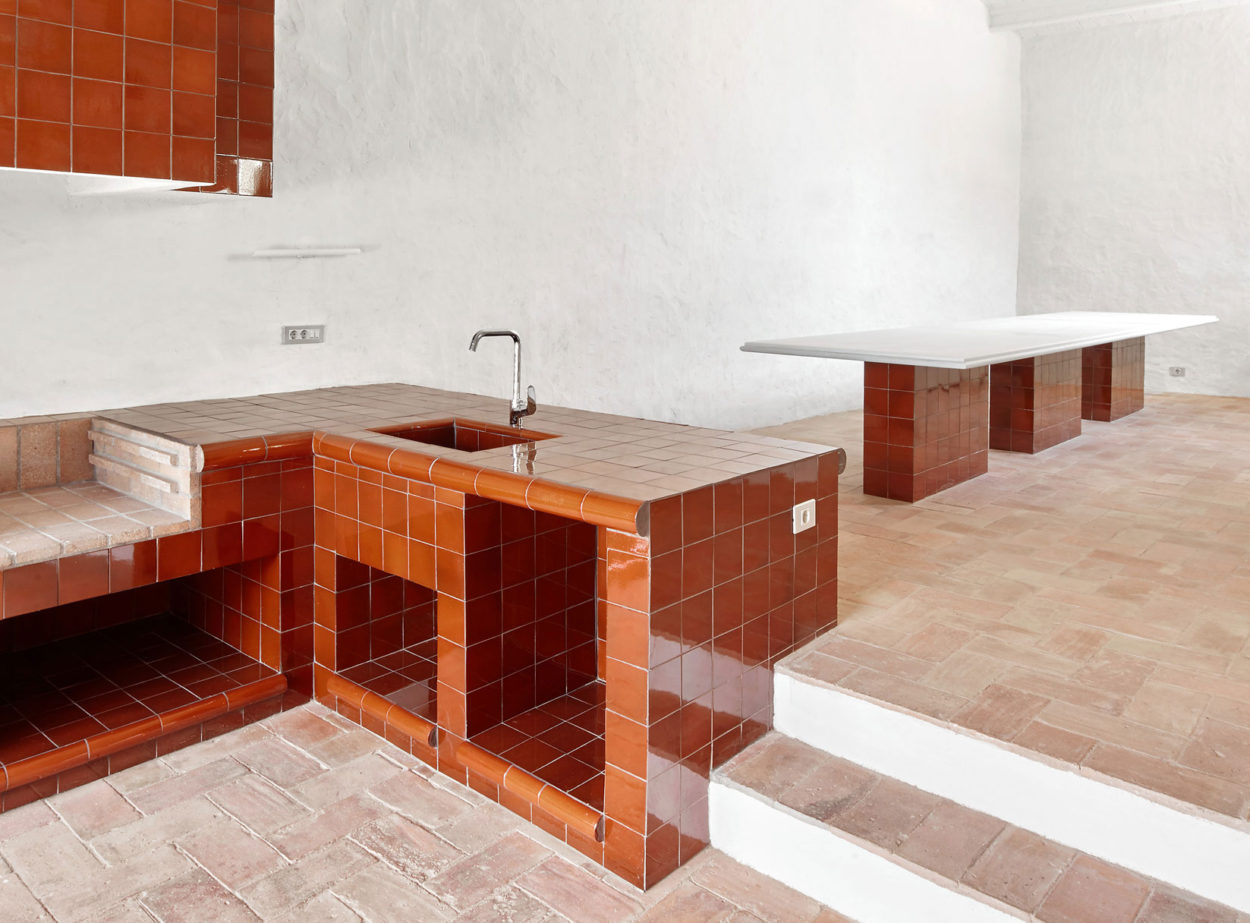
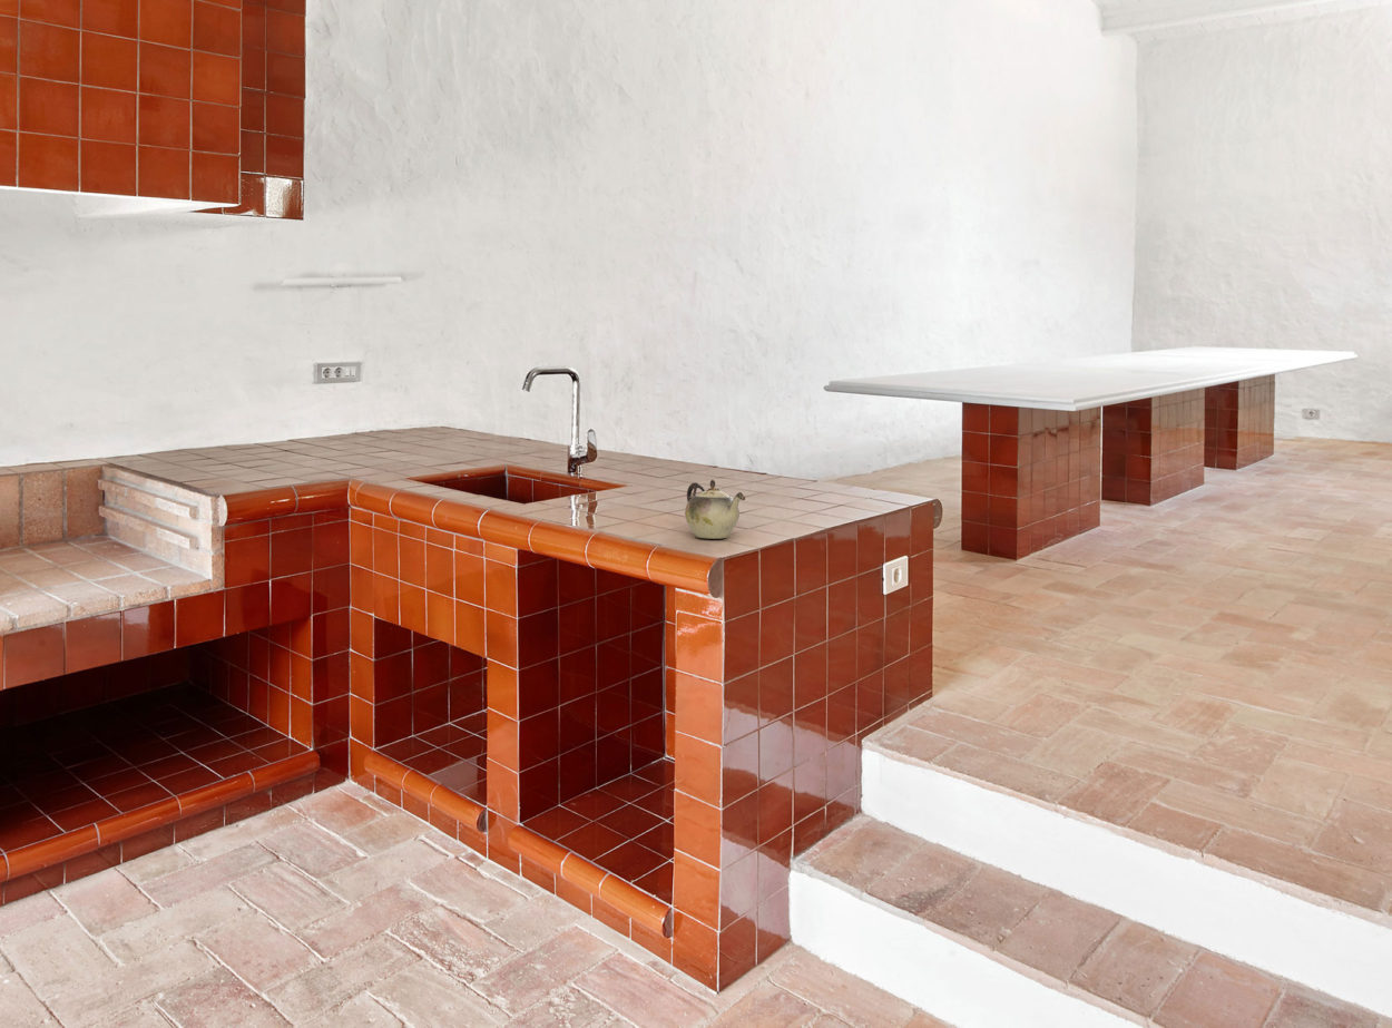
+ teapot (714, 508)
